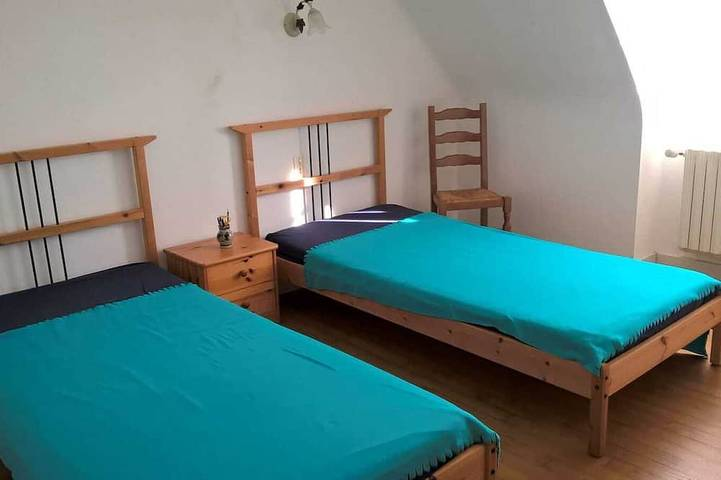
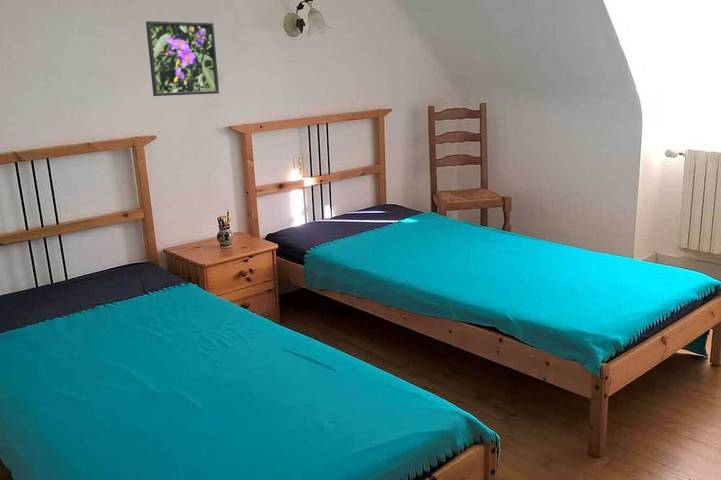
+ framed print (183, 58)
